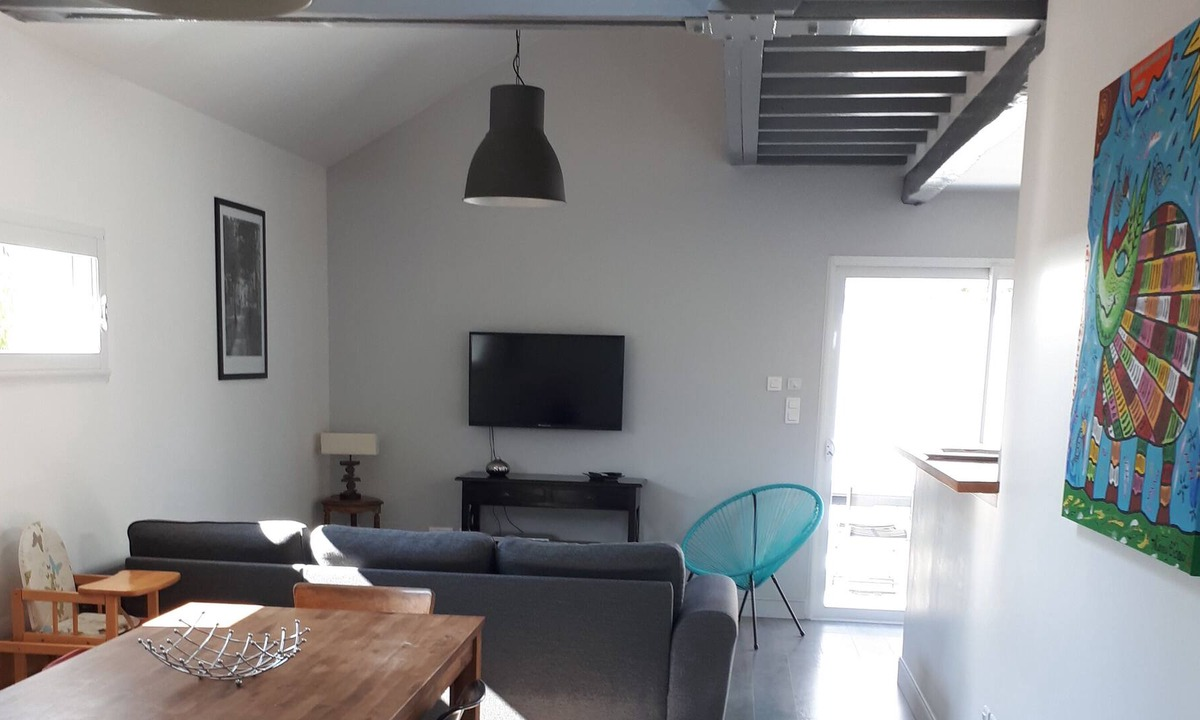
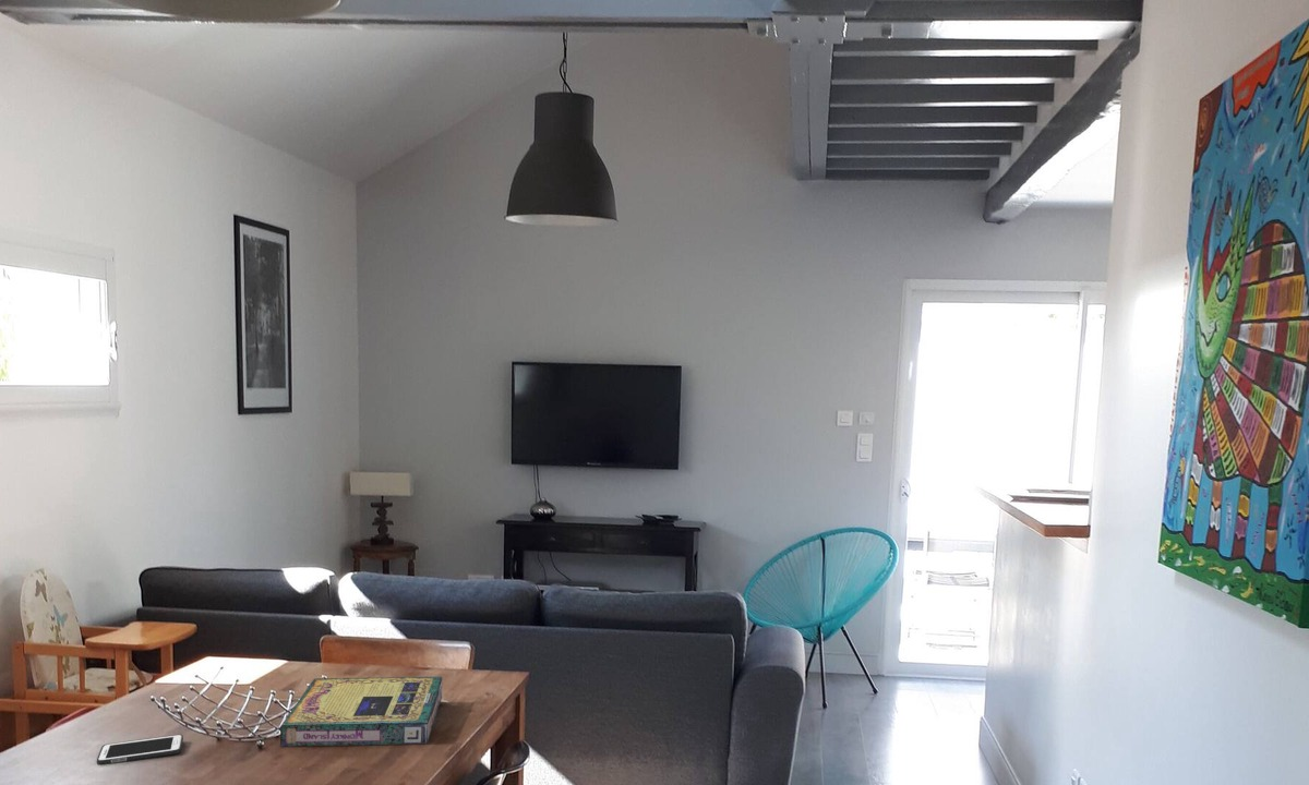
+ cell phone (141, 749)
+ video game box (367, 710)
